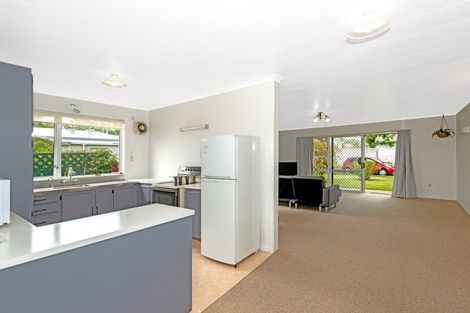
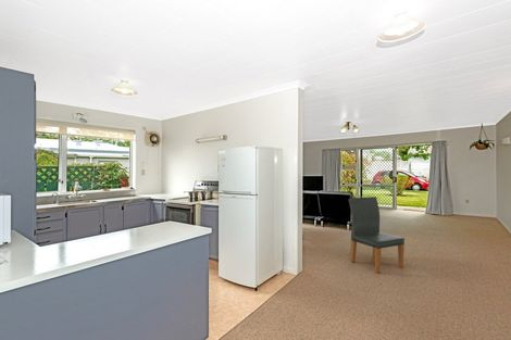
+ dining chair (375, 231)
